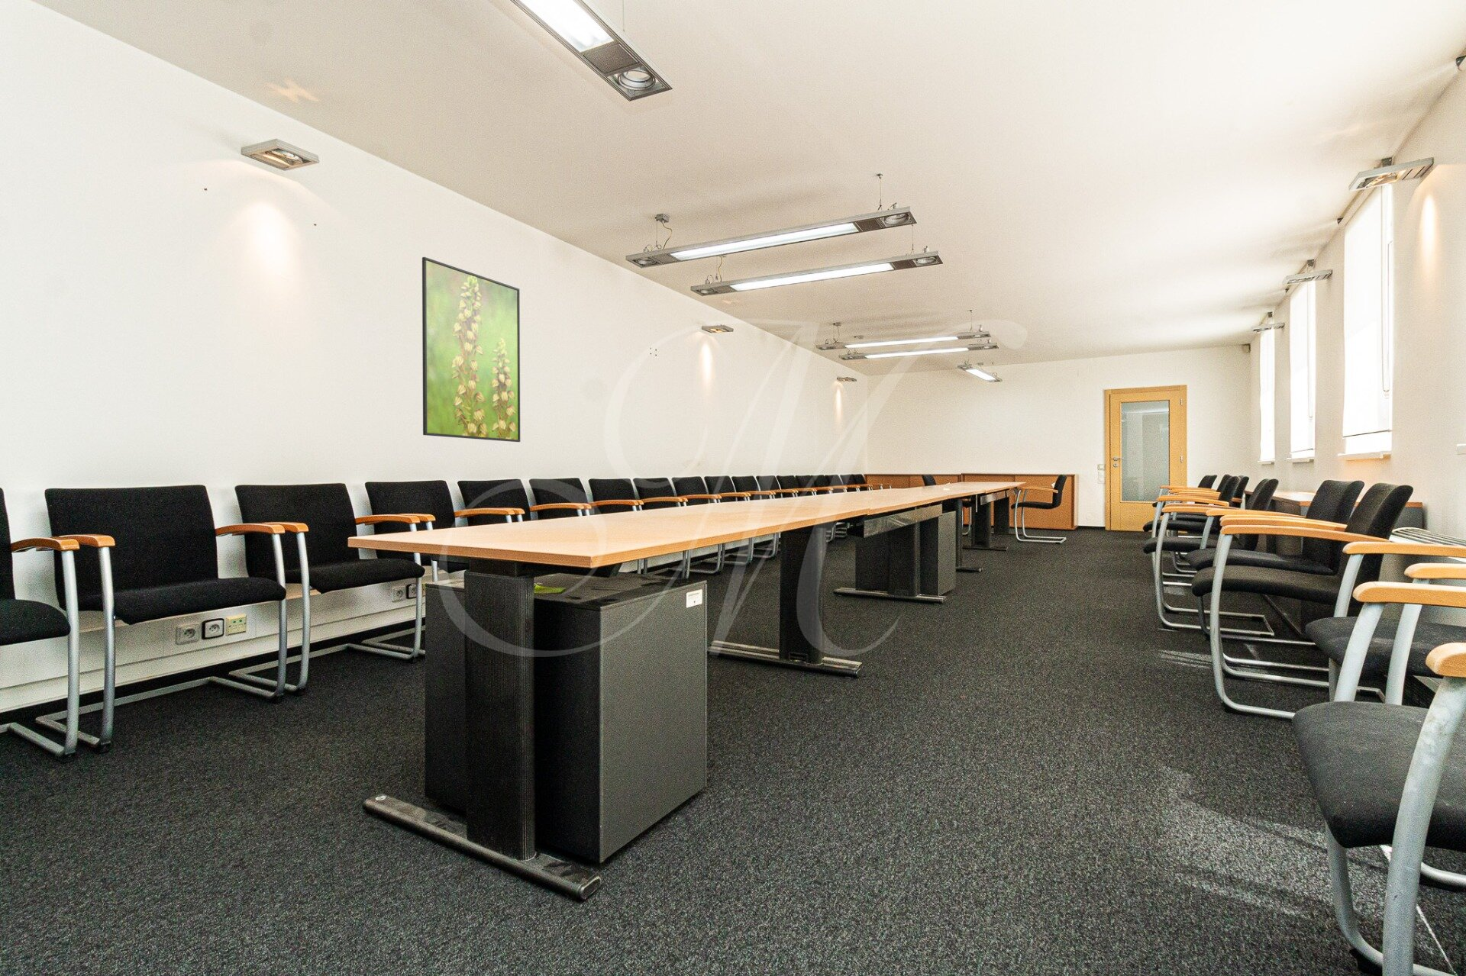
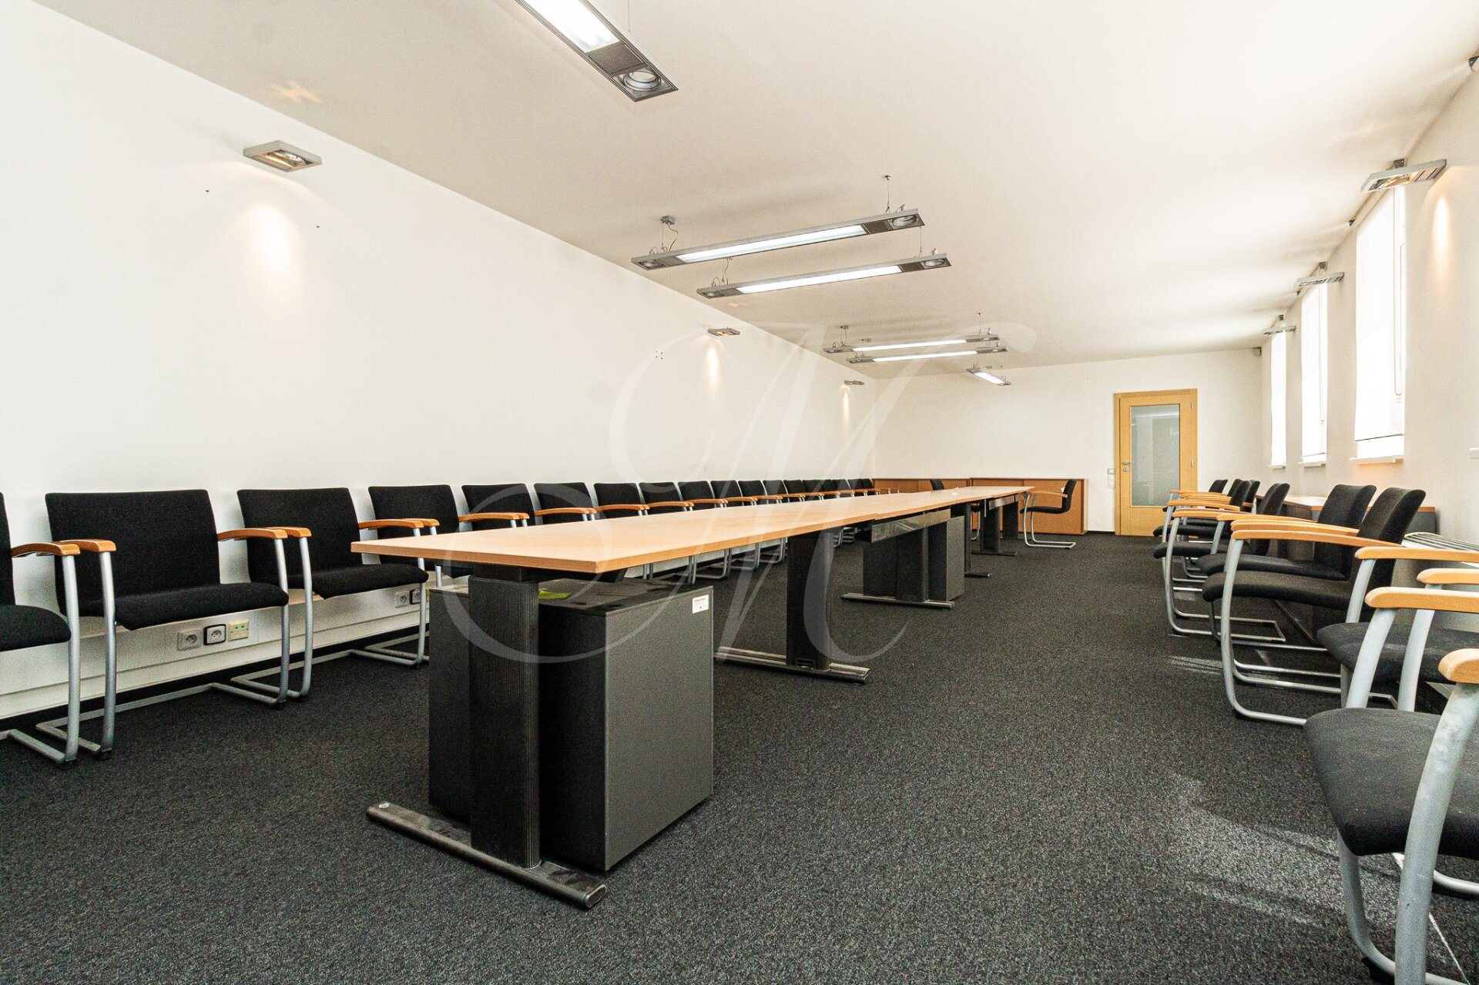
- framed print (474, 356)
